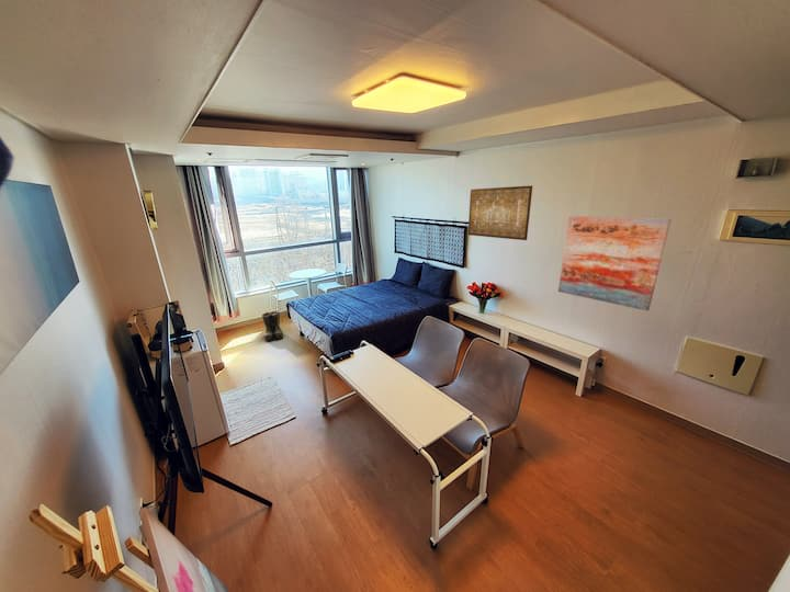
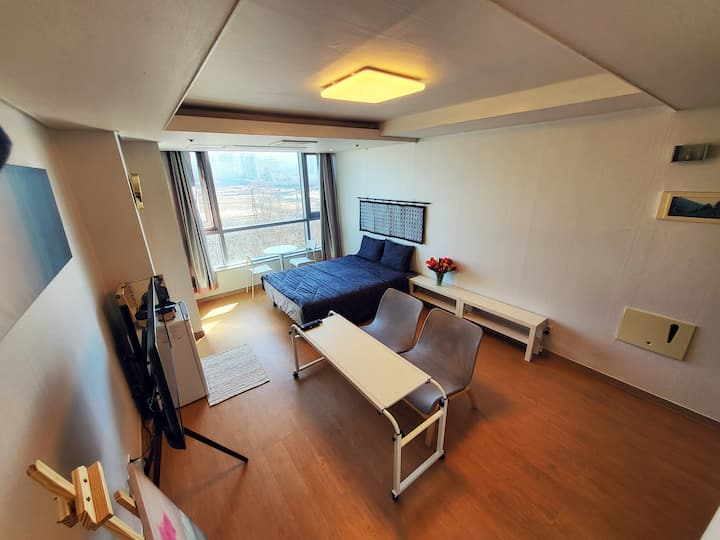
- boots (272, 325)
- wall art (606, 260)
- wall art (496, 213)
